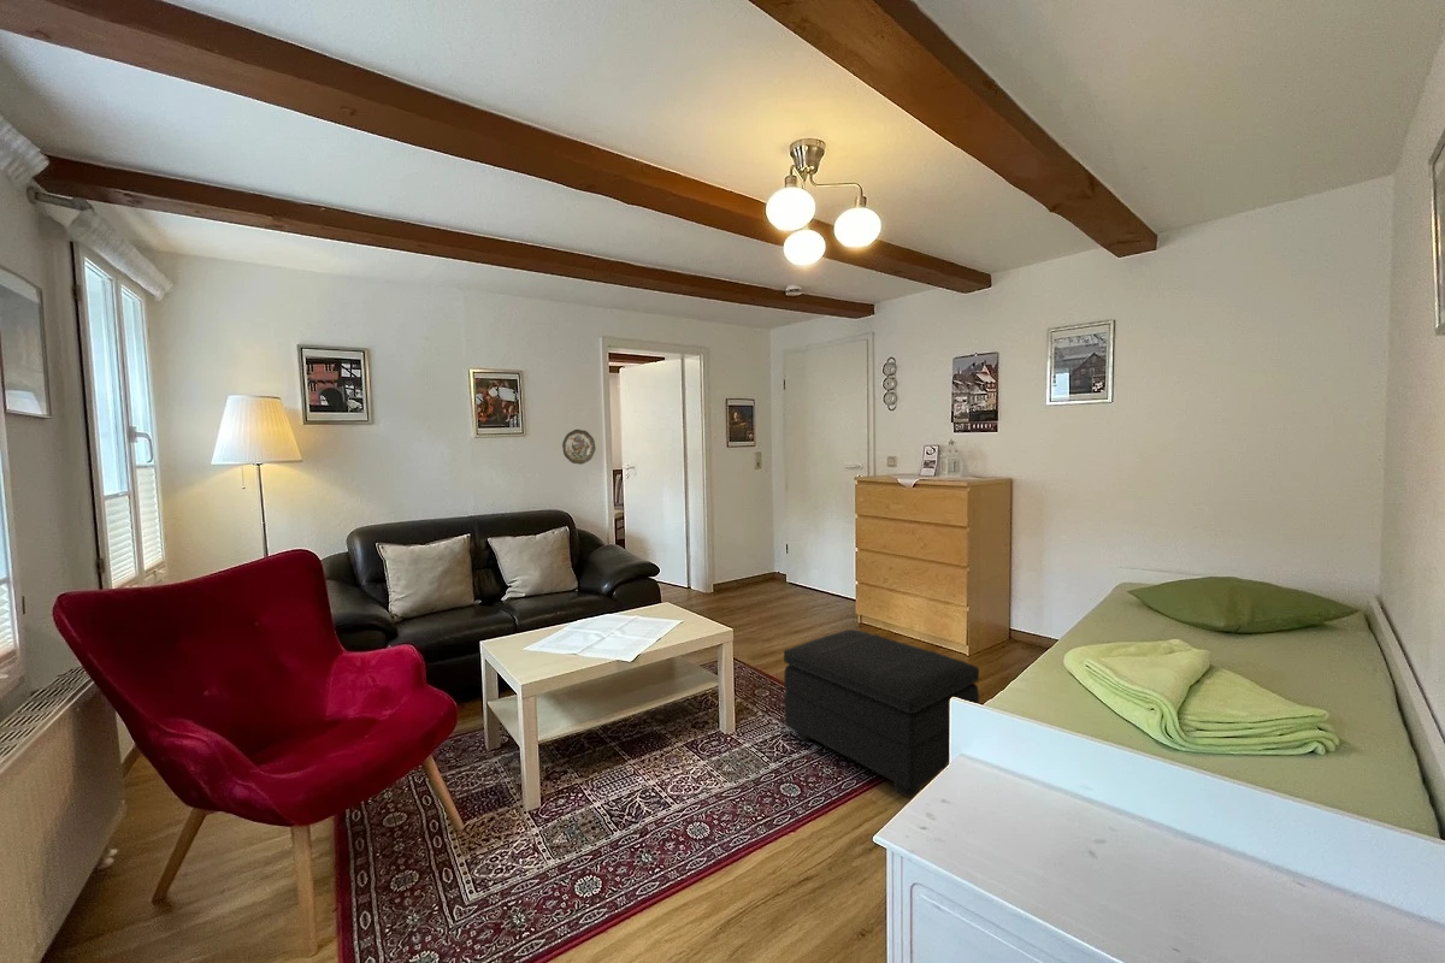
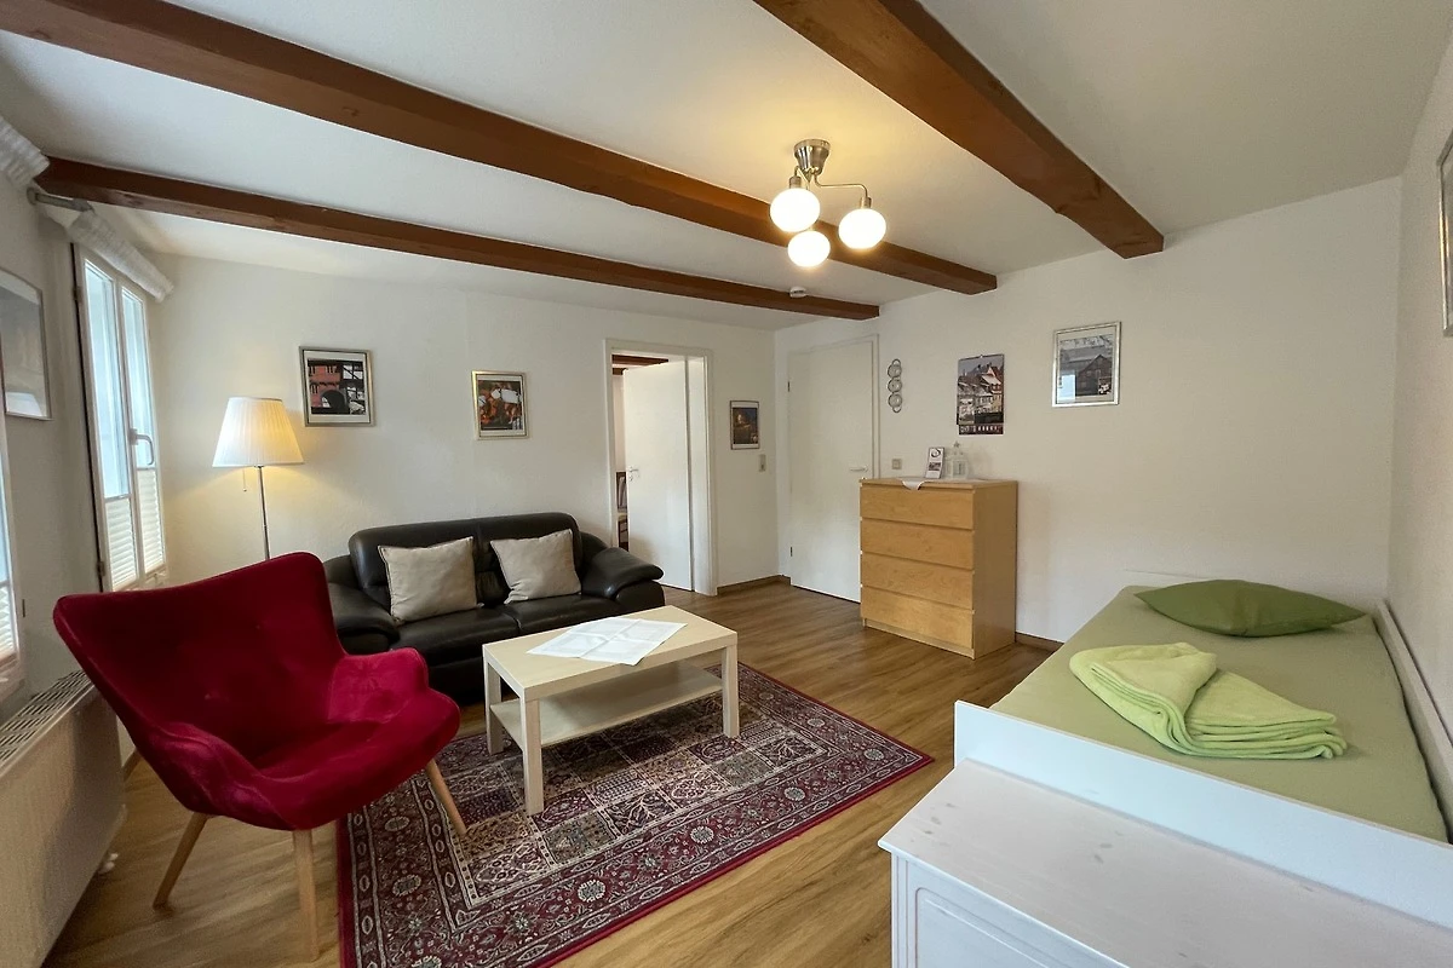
- footstool (877, 701)
- decorative plate (578, 447)
